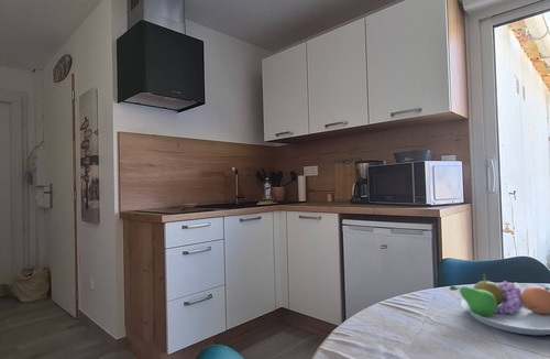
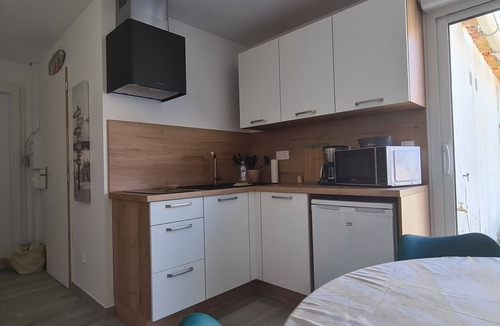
- fruit bowl (506, 300)
